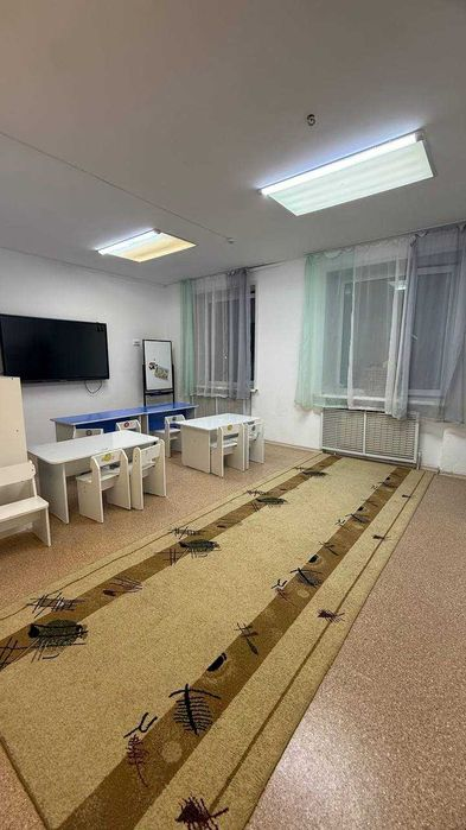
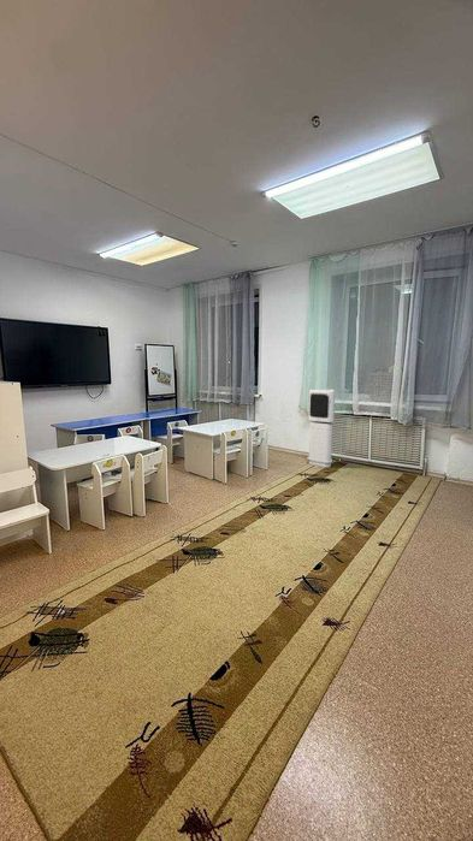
+ air purifier (324, 427)
